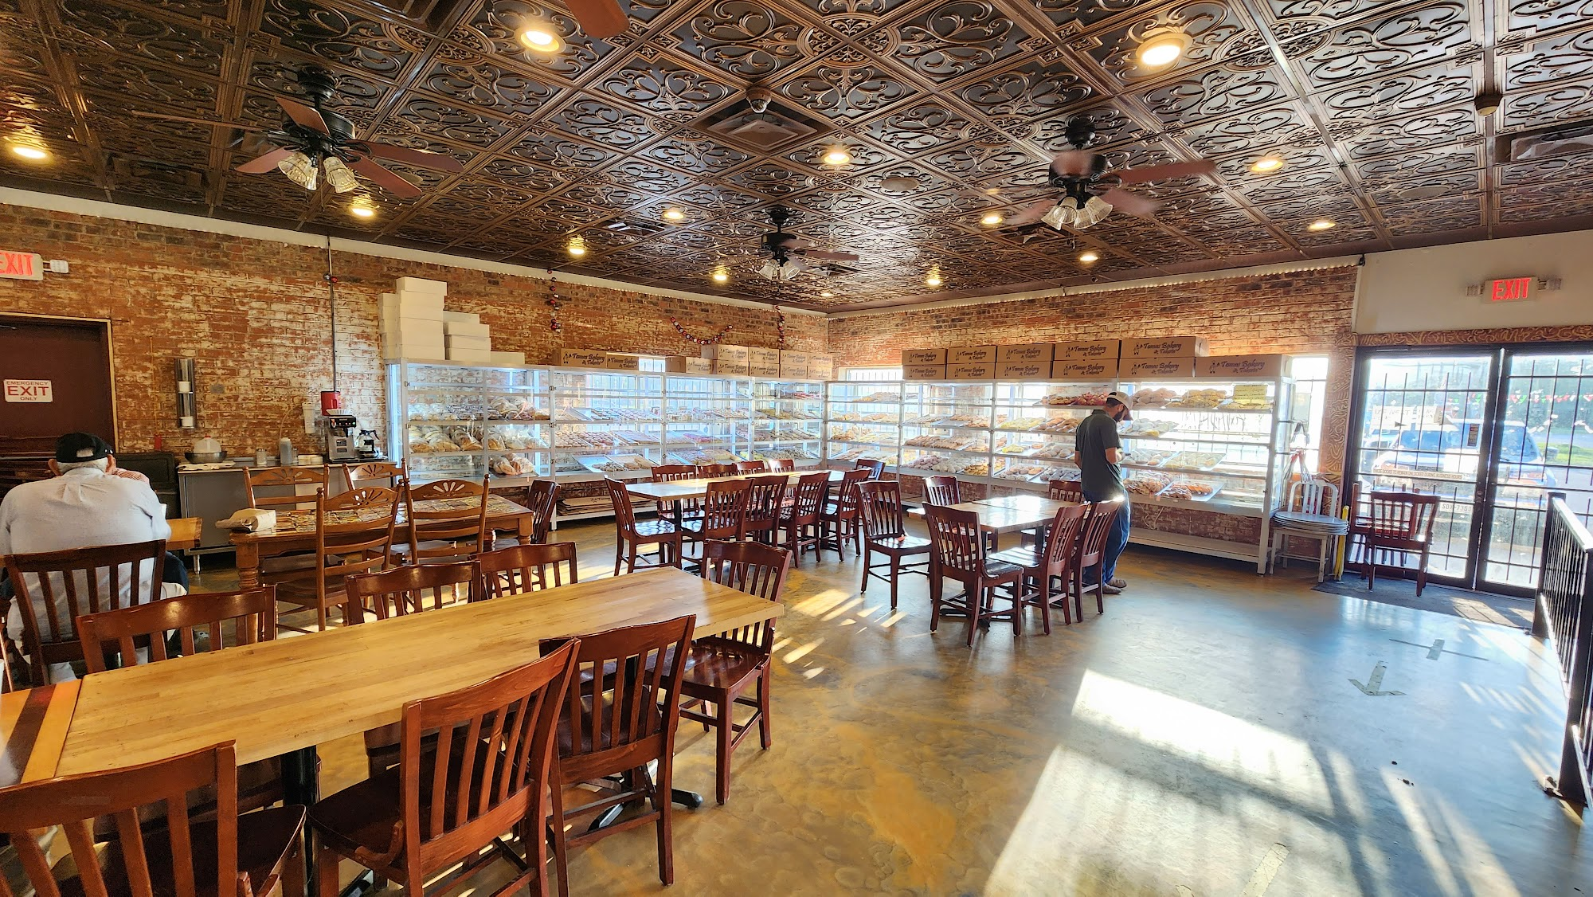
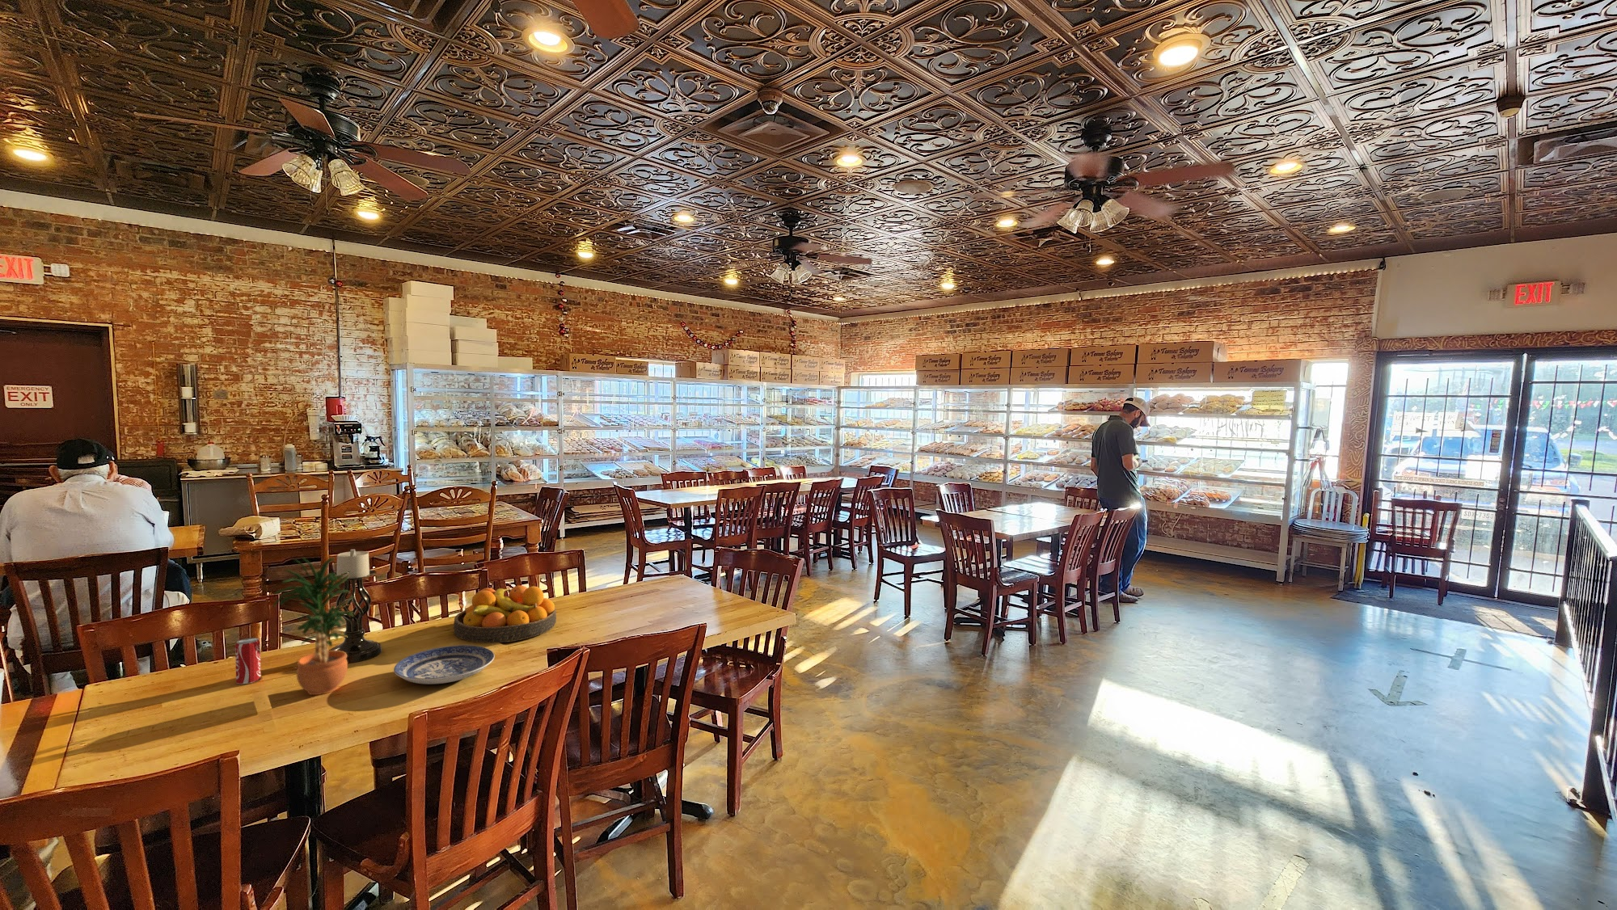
+ beverage can (248, 660)
+ candle holder (353, 603)
+ plate (445, 667)
+ potted plant (314, 623)
+ fruit bowl (506, 607)
